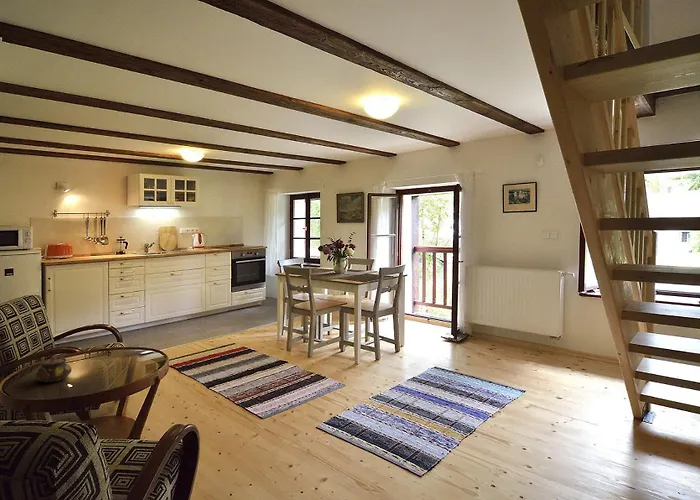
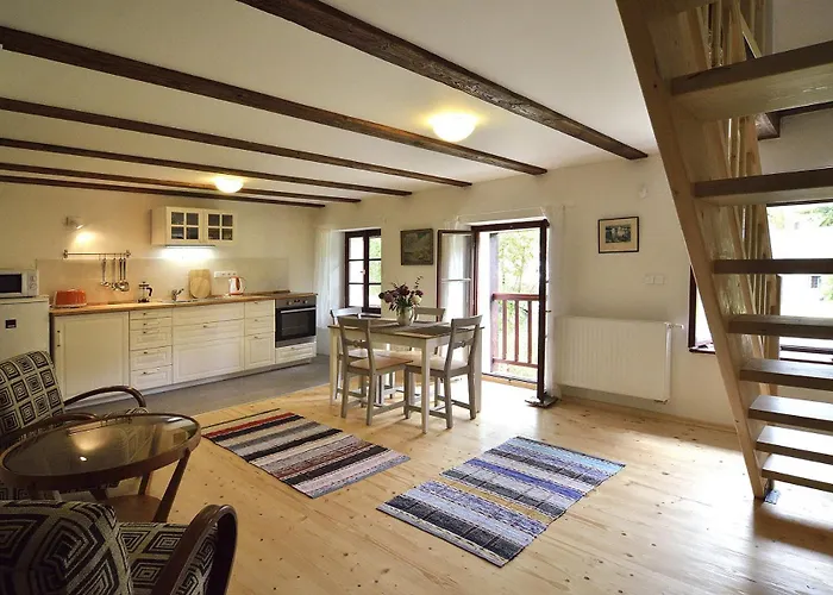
- teapot (53, 368)
